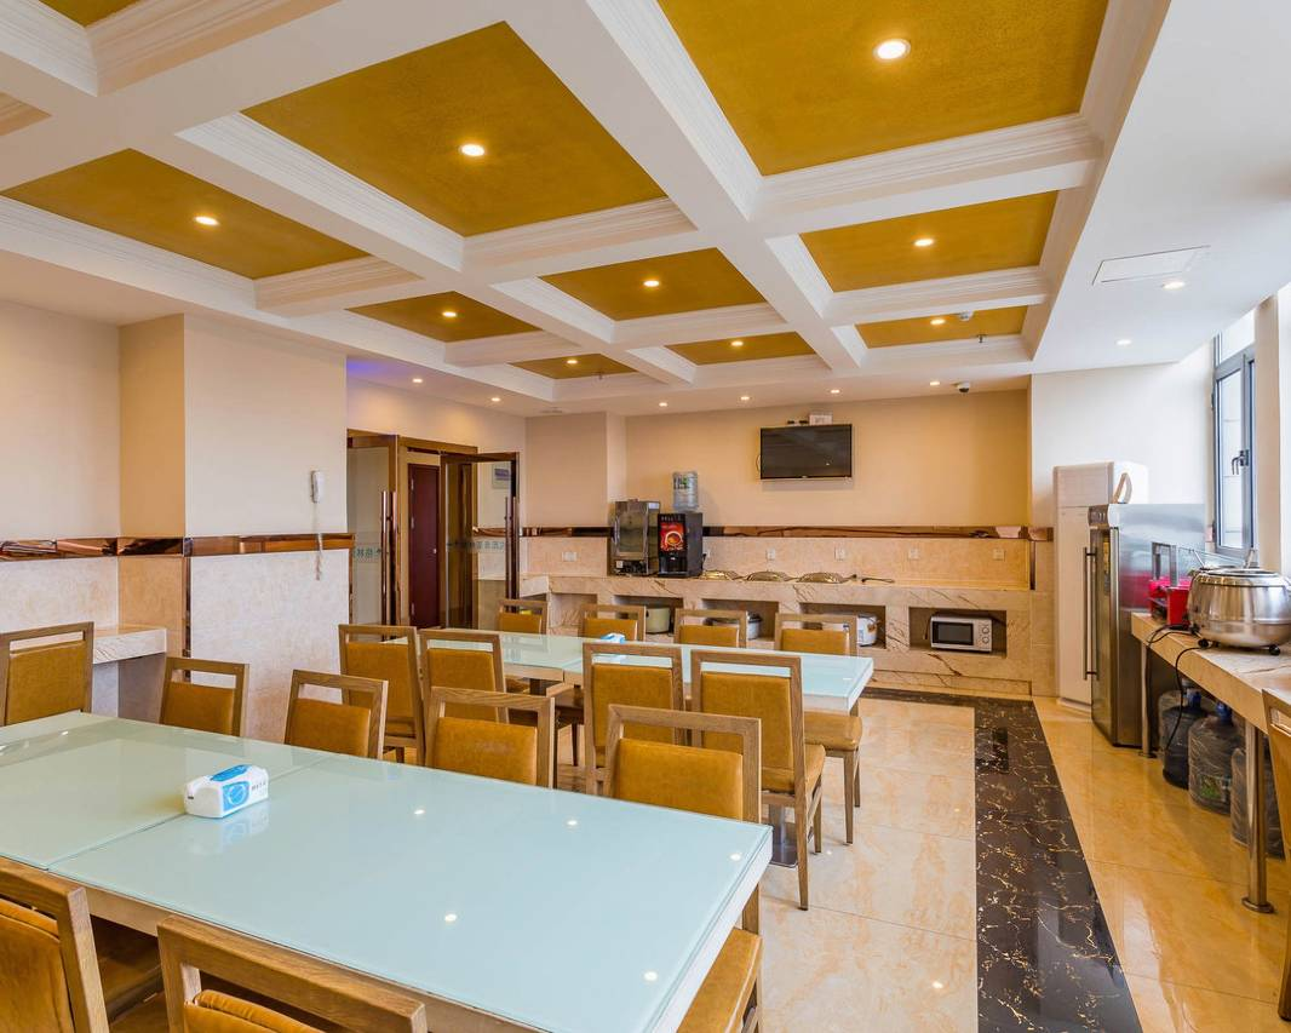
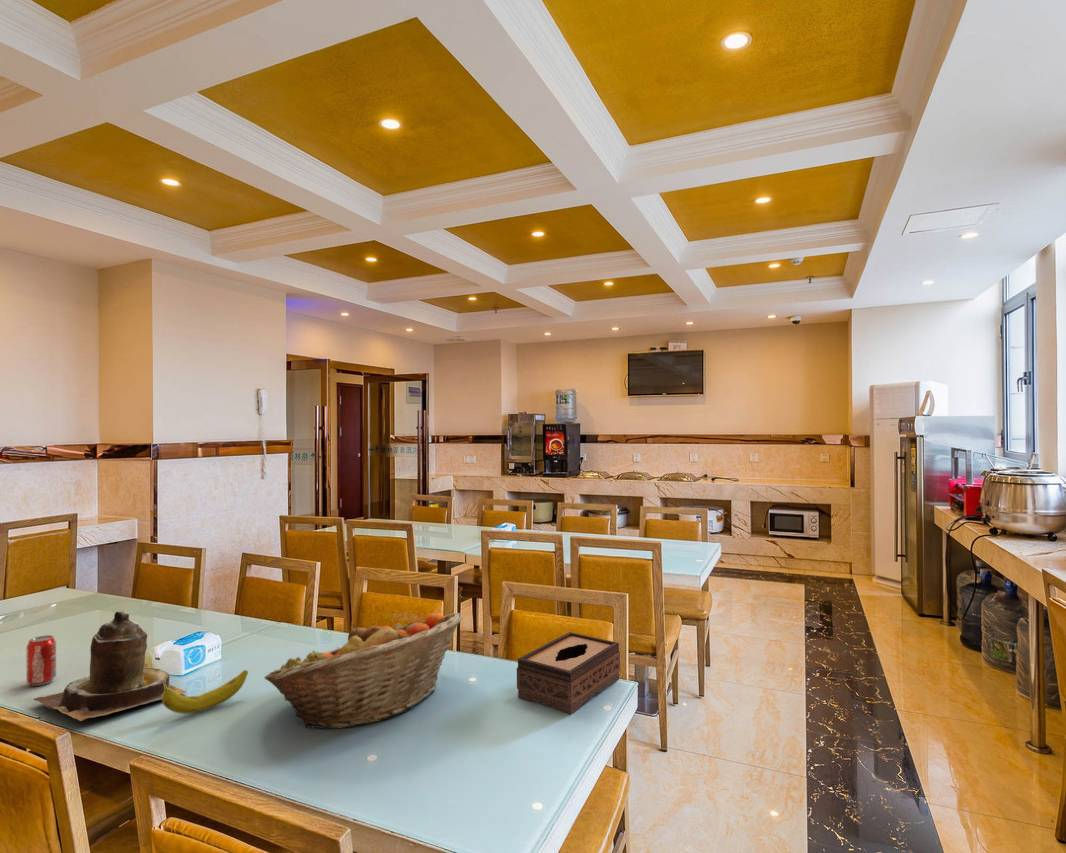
+ fruit basket (372, 659)
+ beverage can (41, 660)
+ teapot (112, 657)
+ fruit (207, 692)
+ tissue box (570, 669)
